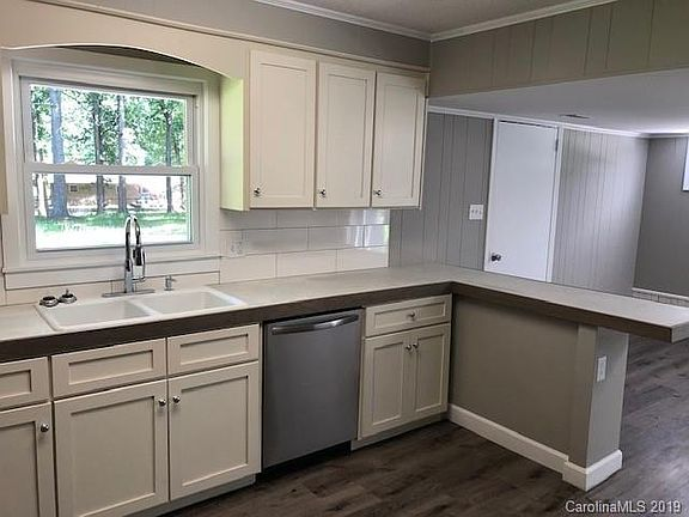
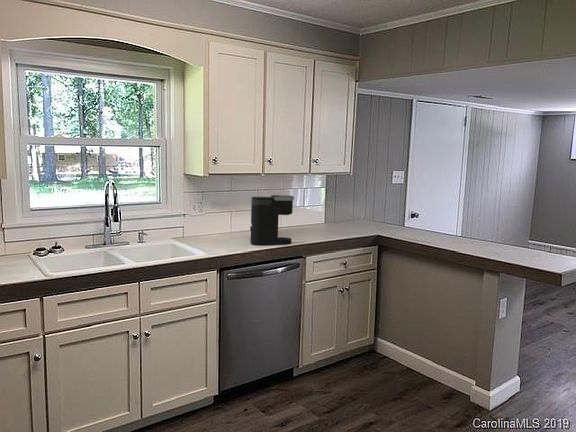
+ coffee maker (272, 219)
